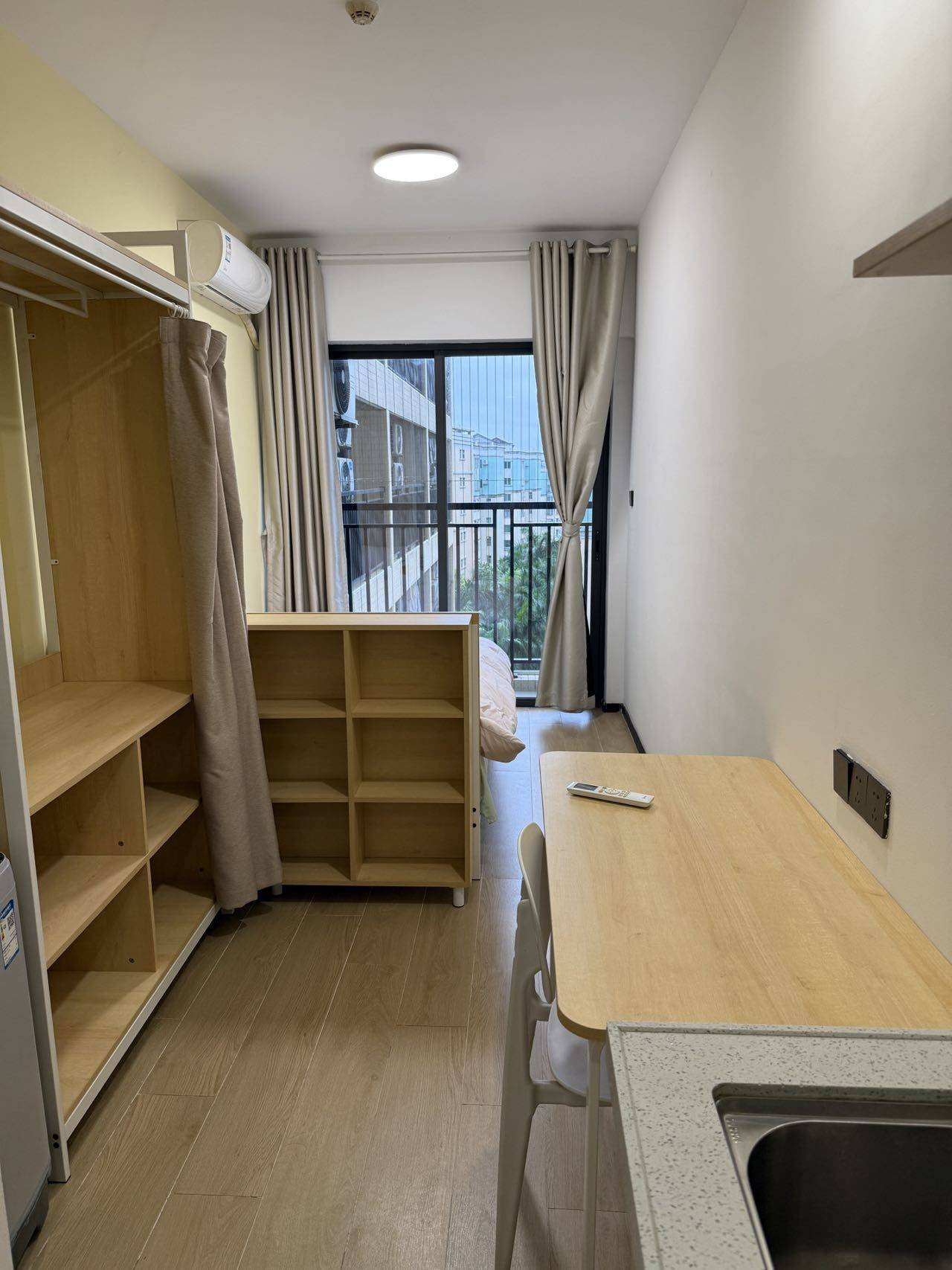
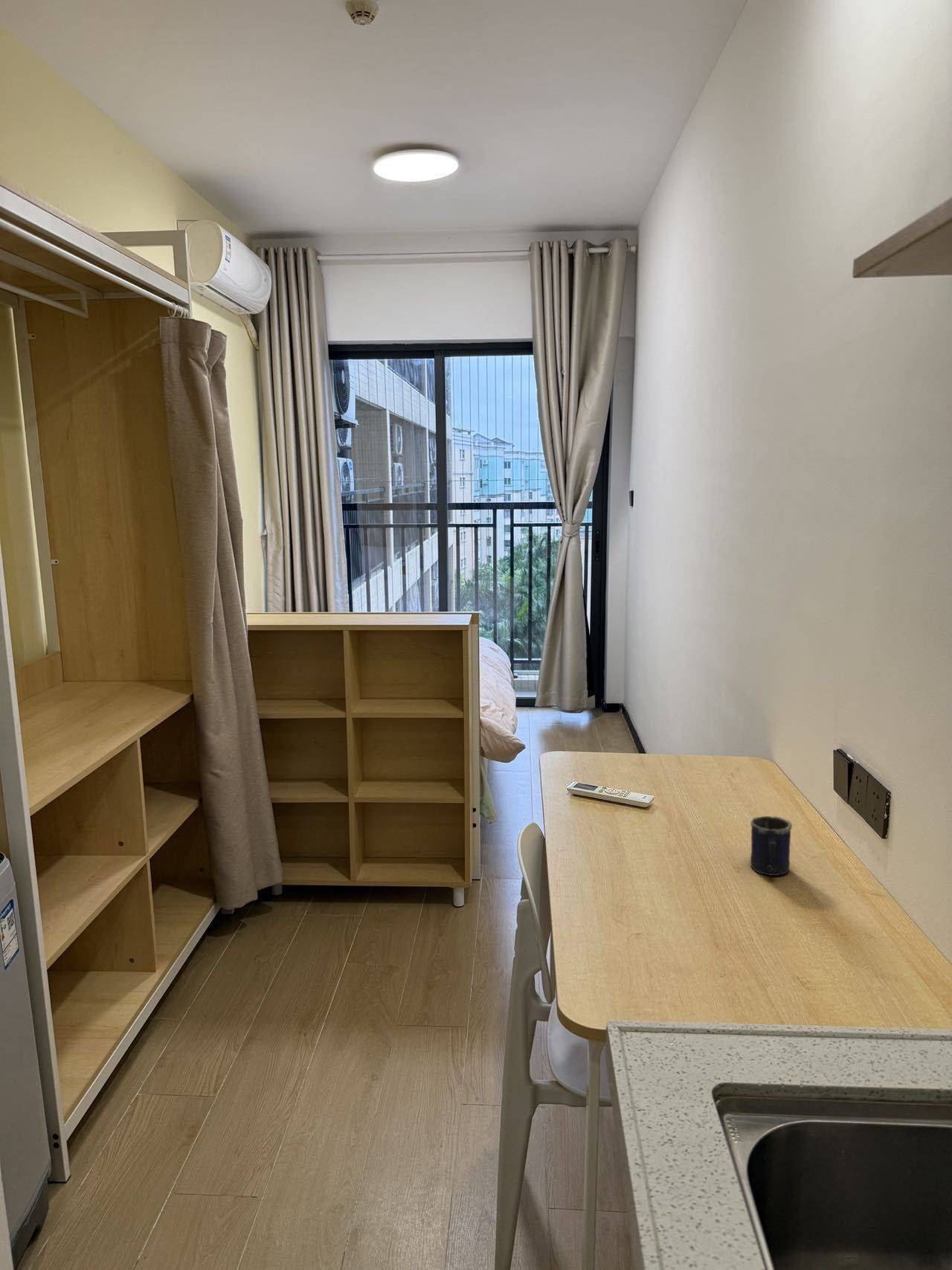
+ mug (771, 847)
